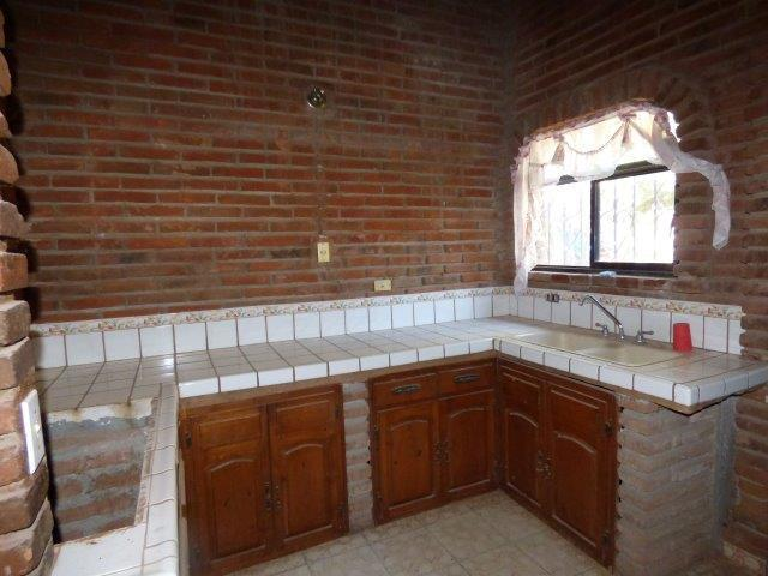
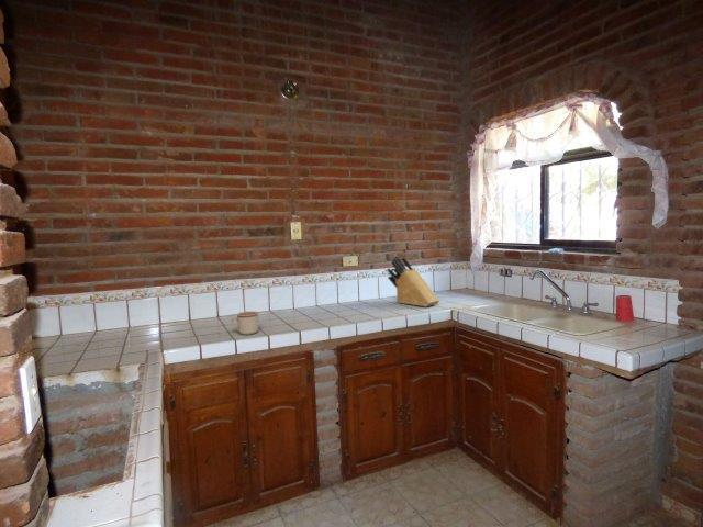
+ mug (244, 323)
+ knife block (411, 279)
